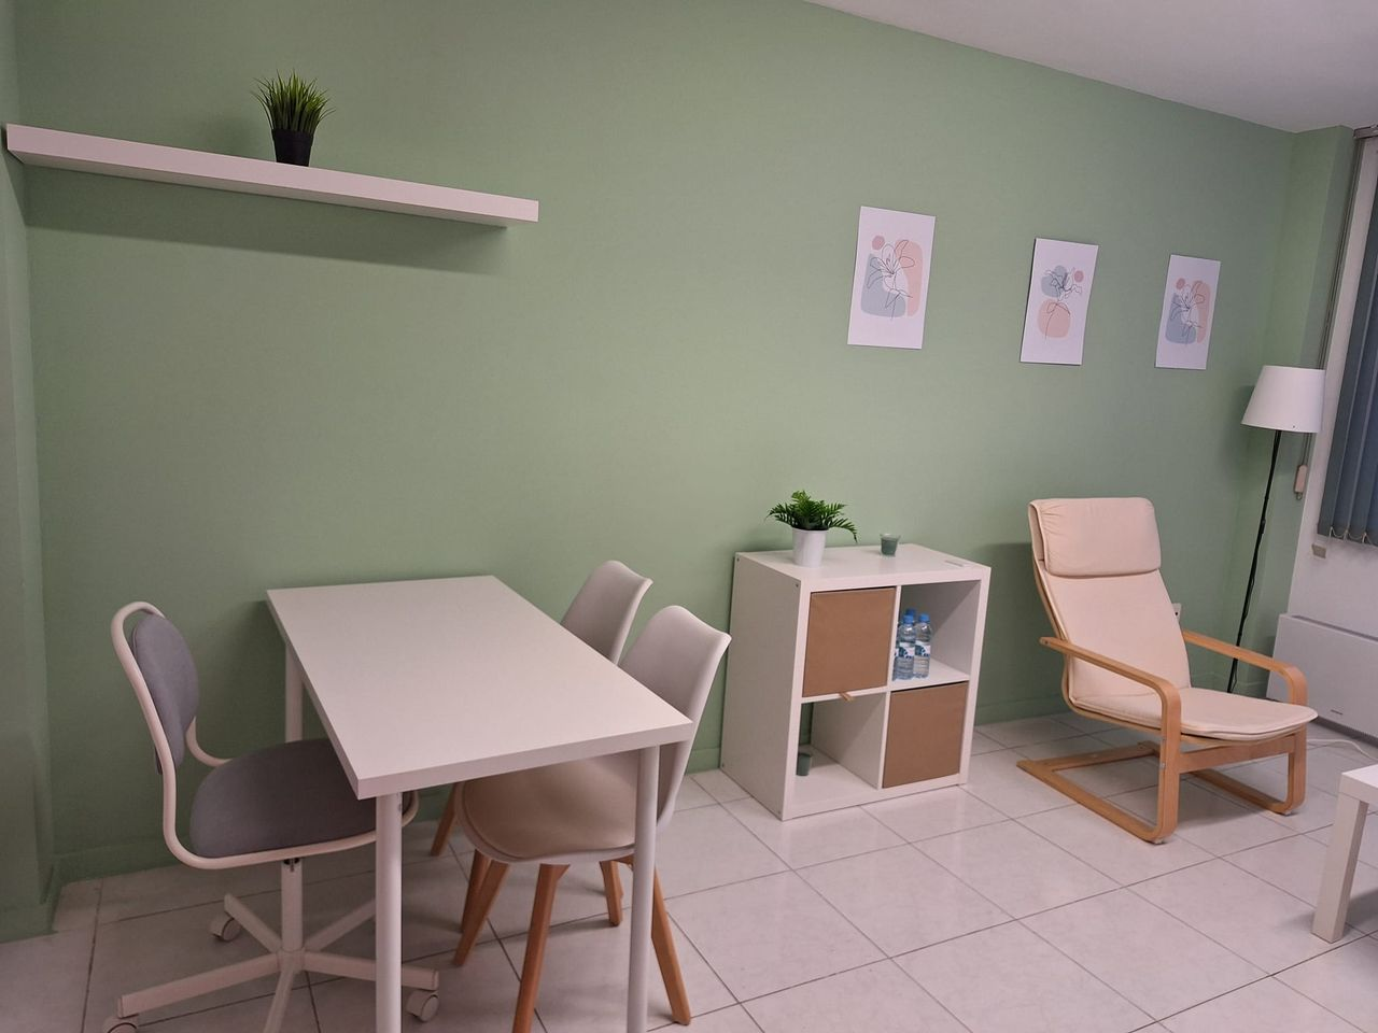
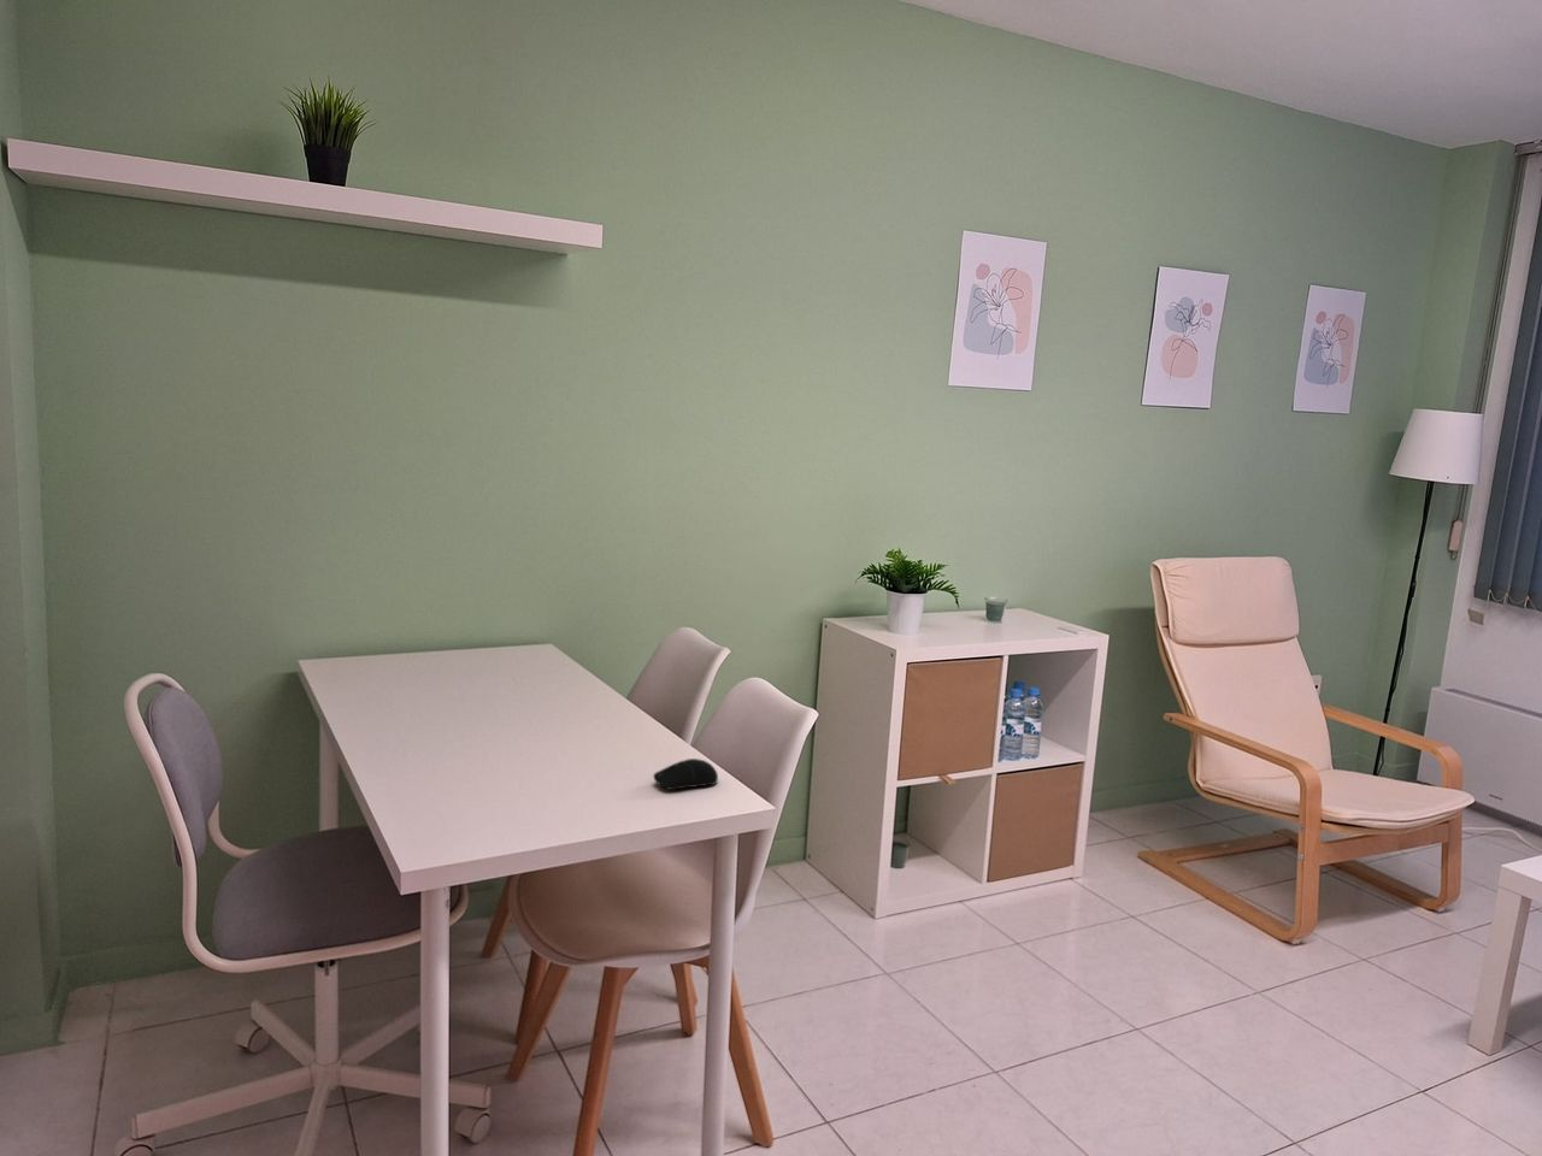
+ computer mouse (687, 772)
